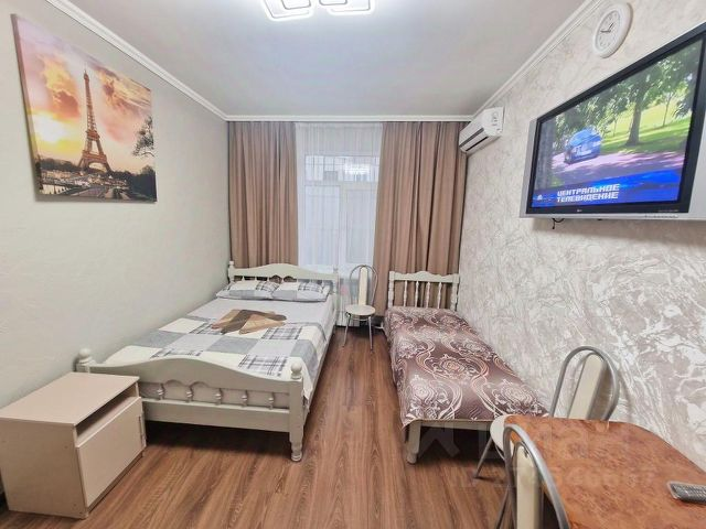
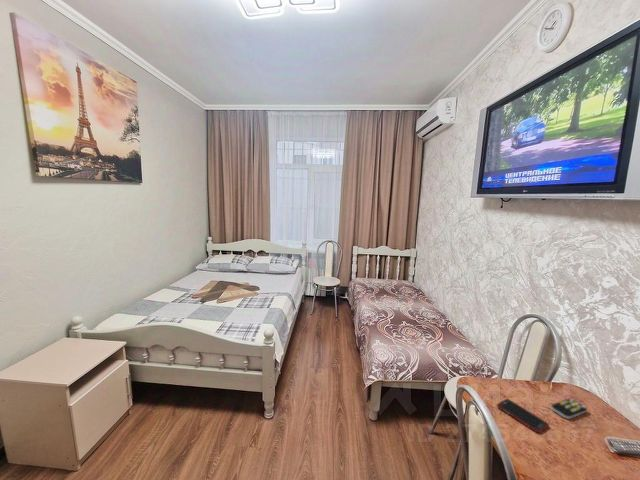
+ remote control (568, 408)
+ cell phone (521, 414)
